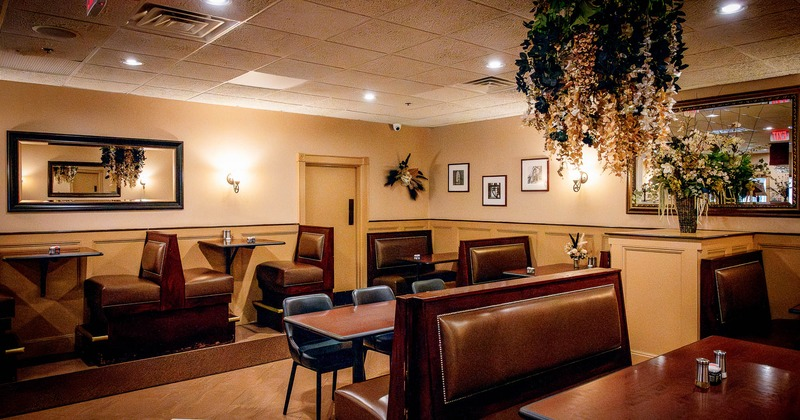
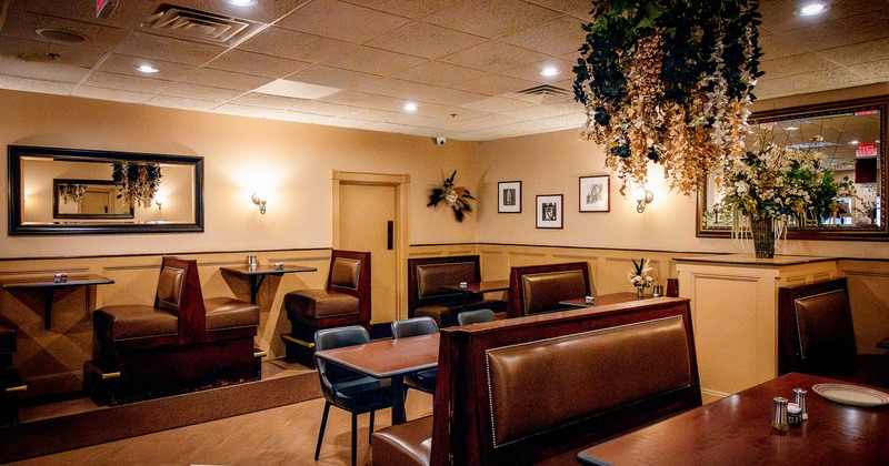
+ dinner plate (851, 395)
